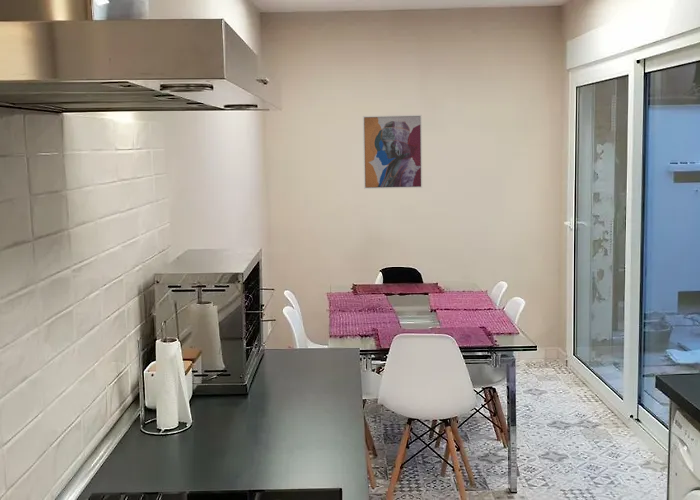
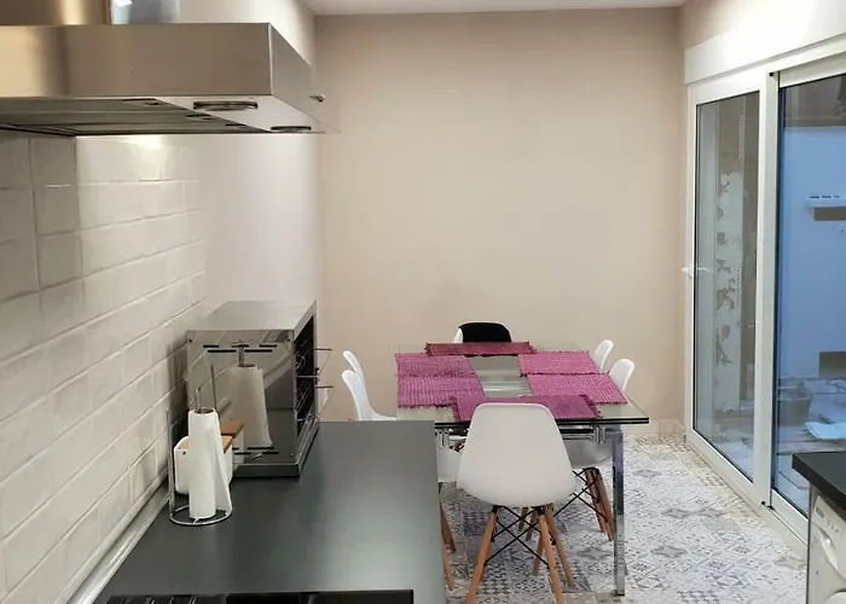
- wall art (392, 152)
